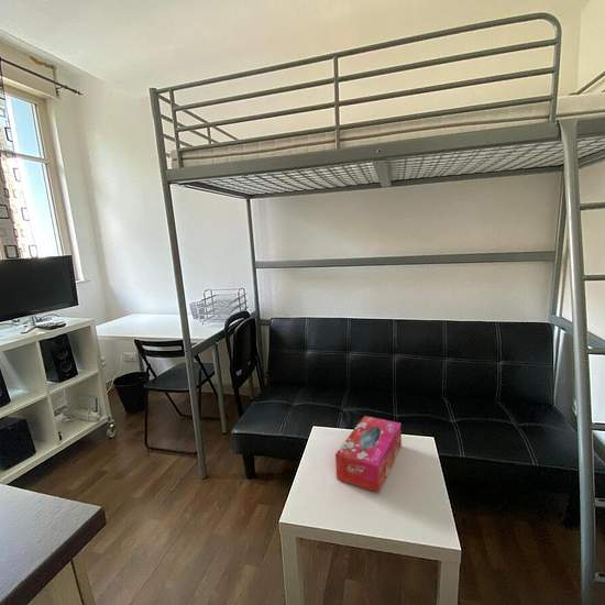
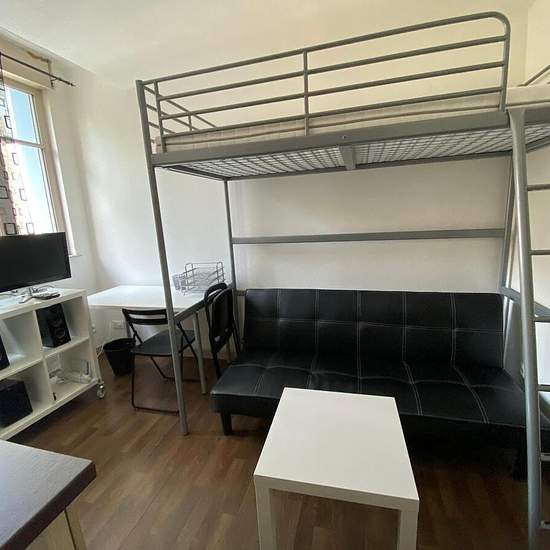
- tissue box (371, 449)
